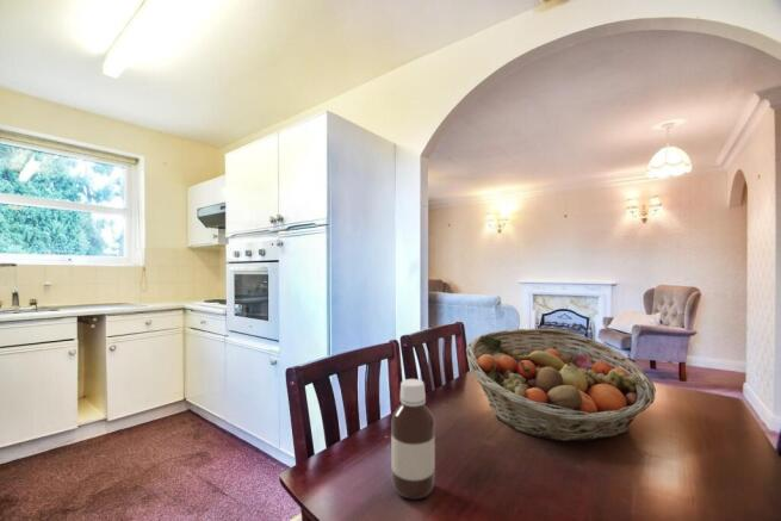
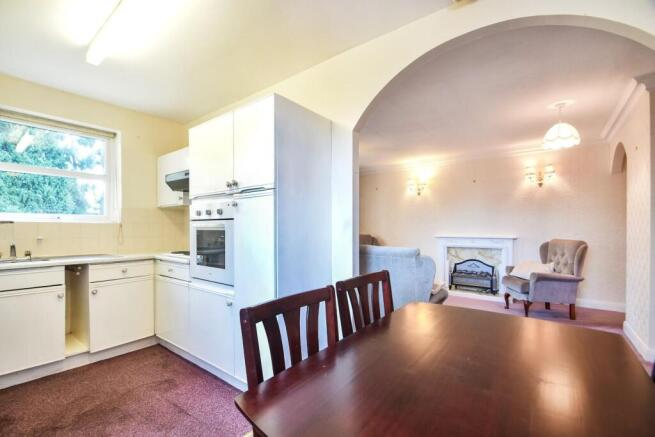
- fruit basket (553, 377)
- bottle (413, 435)
